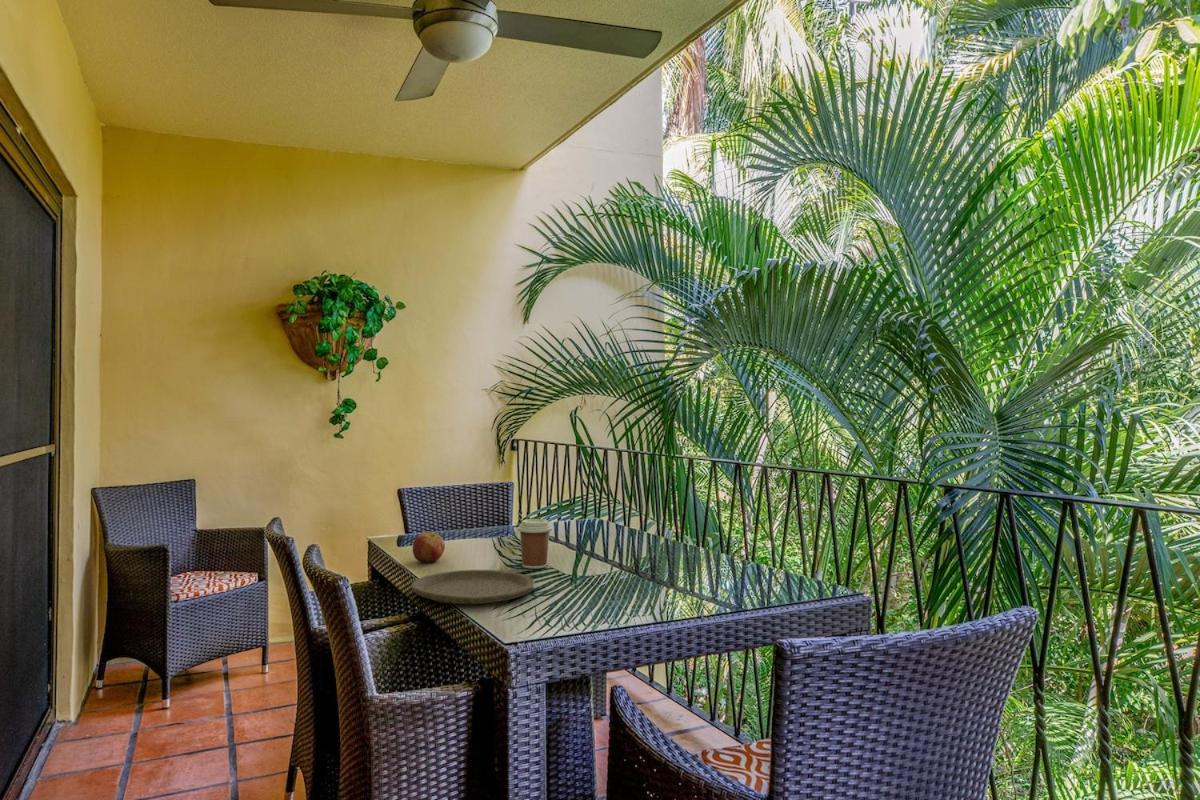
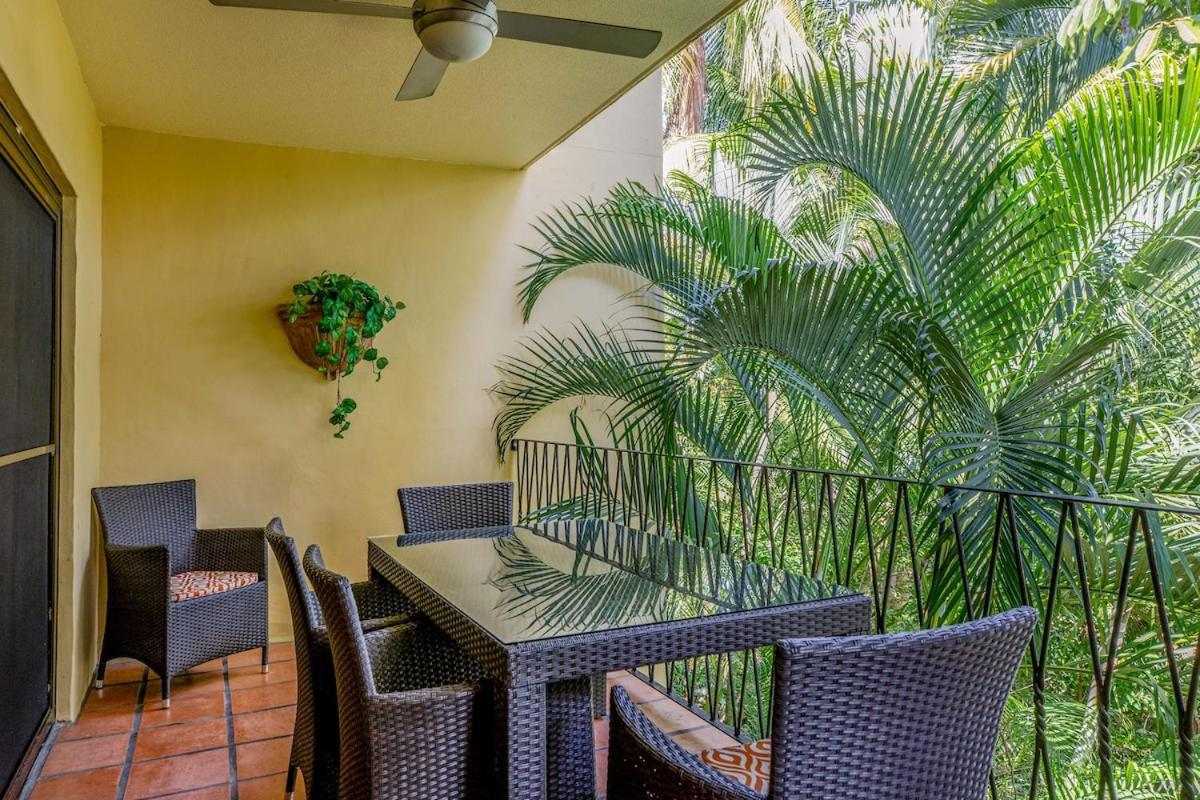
- apple (428, 546)
- plate (473, 586)
- coffee cup (534, 543)
